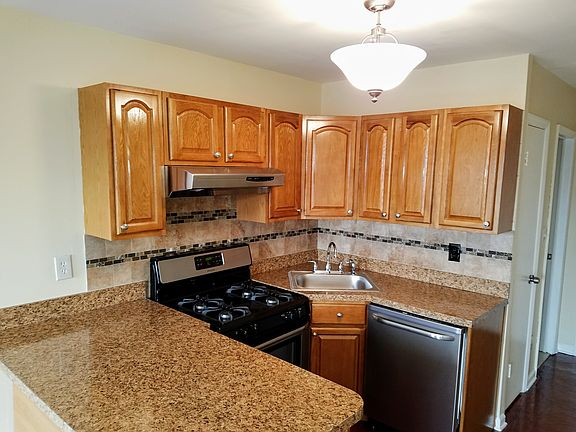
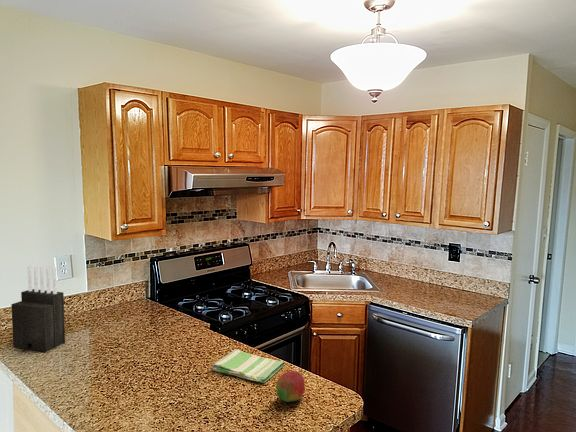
+ fruit (289, 386)
+ dish towel (248, 364)
+ knife block (35, 307)
